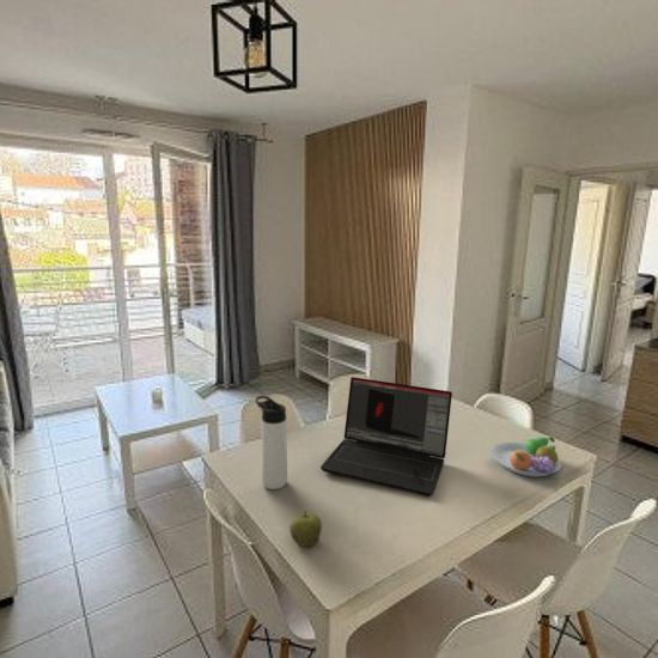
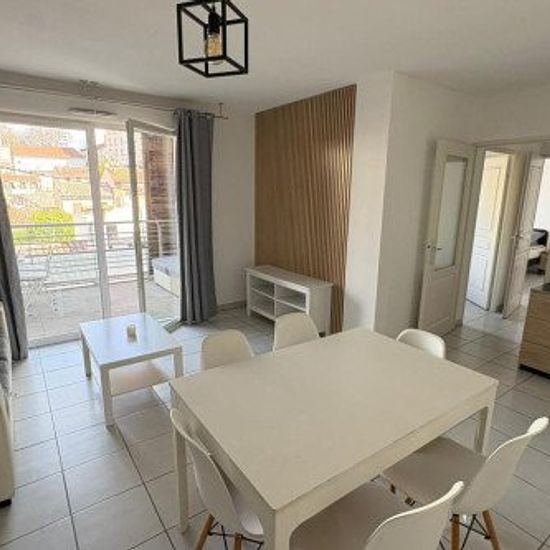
- thermos bottle (270, 441)
- laptop (386, 429)
- fruit bowl (528, 451)
- apple (305, 526)
